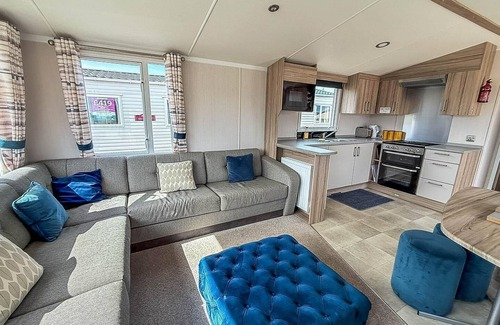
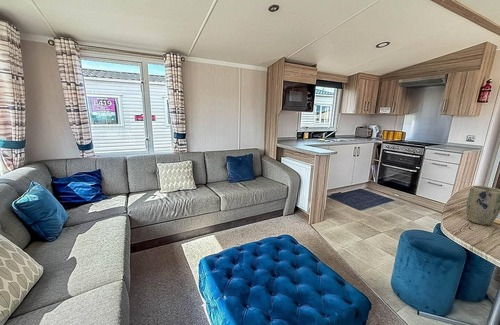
+ plant pot (483, 205)
